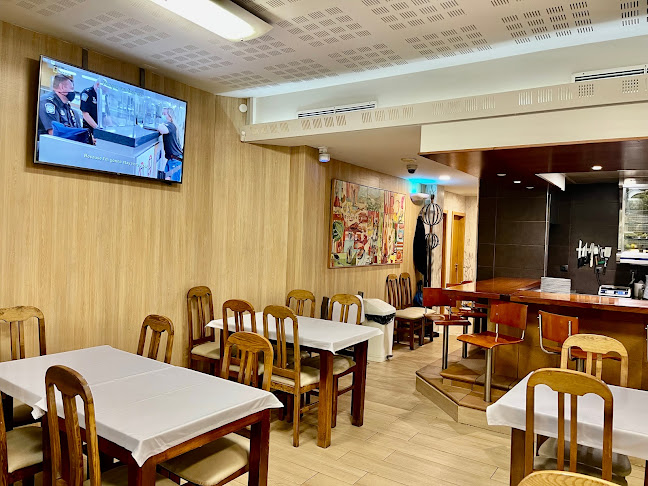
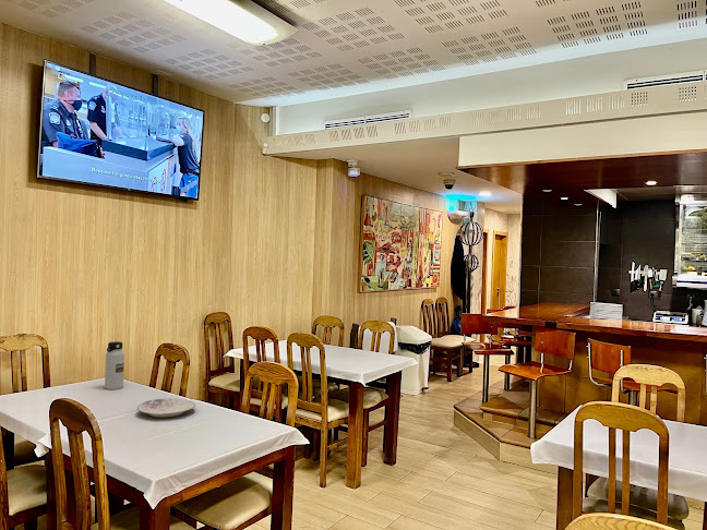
+ water bottle (115, 364)
+ plate (166, 408)
